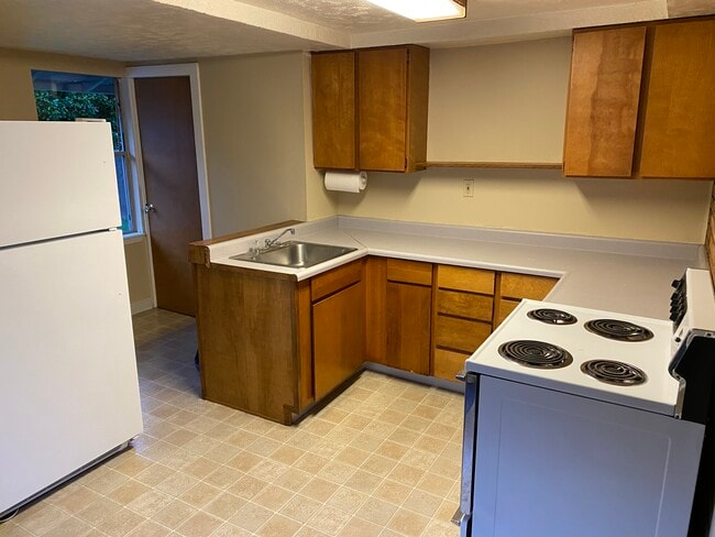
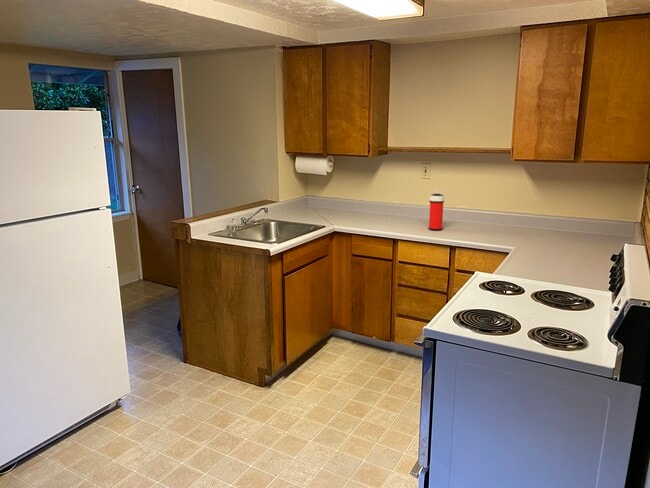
+ spray can (436, 209)
